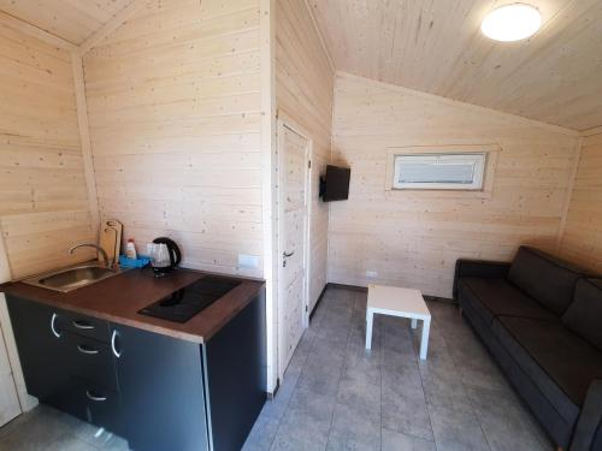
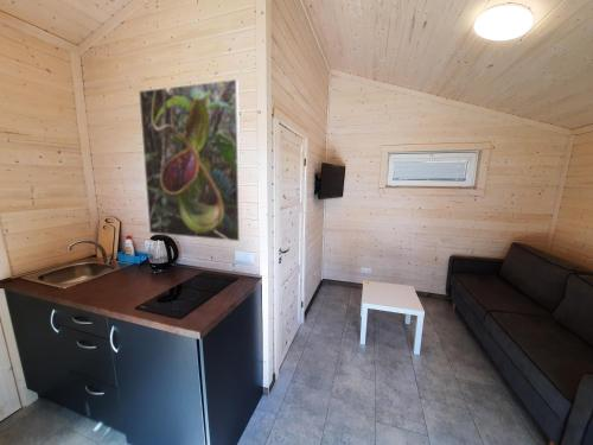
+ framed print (190, 164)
